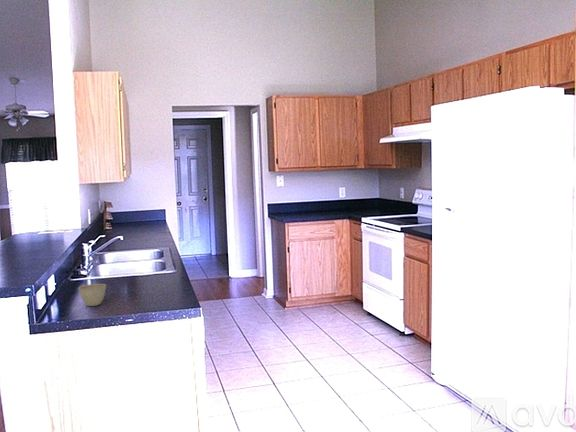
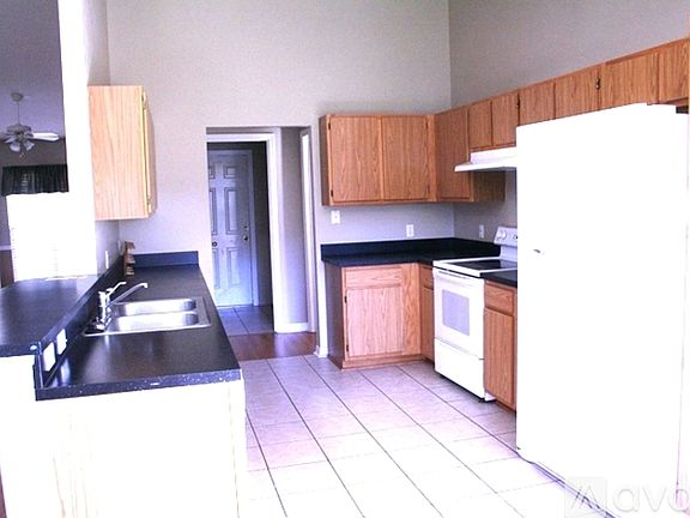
- flower pot (92, 295)
